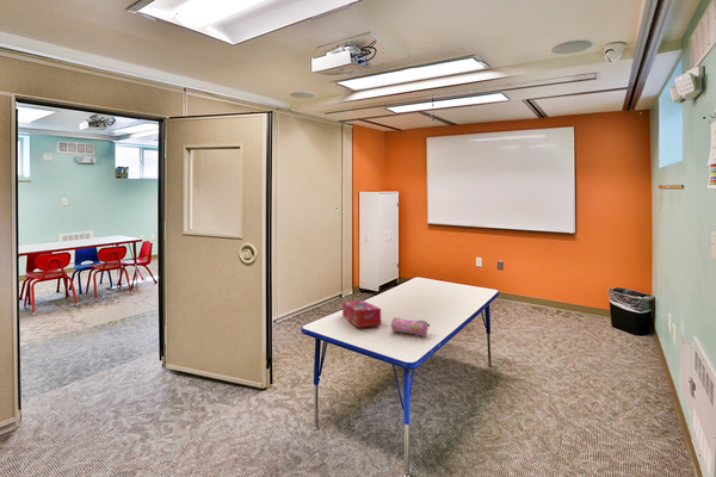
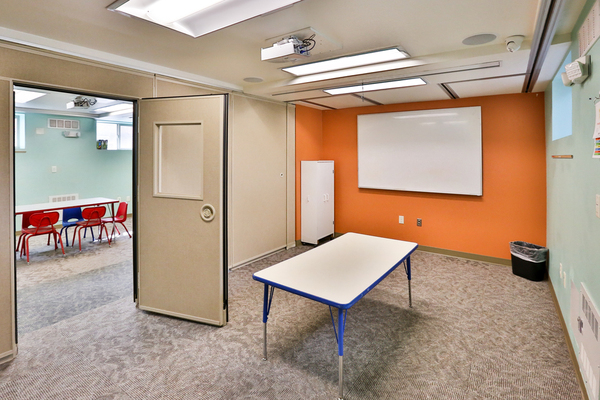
- tissue box (360, 312)
- pencil case (409, 326)
